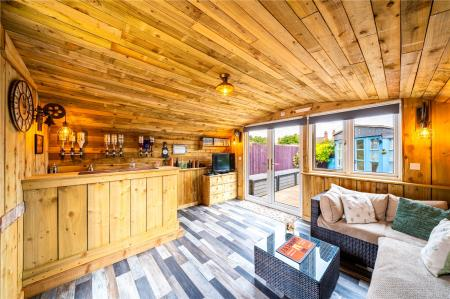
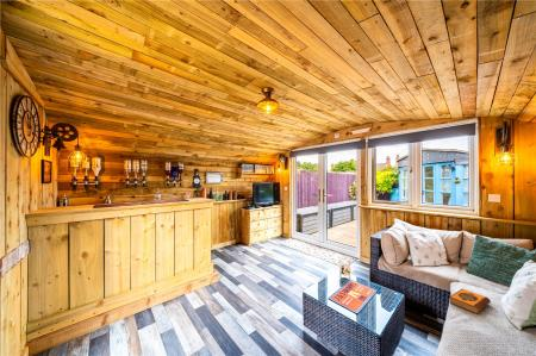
+ hardback book (469, 300)
